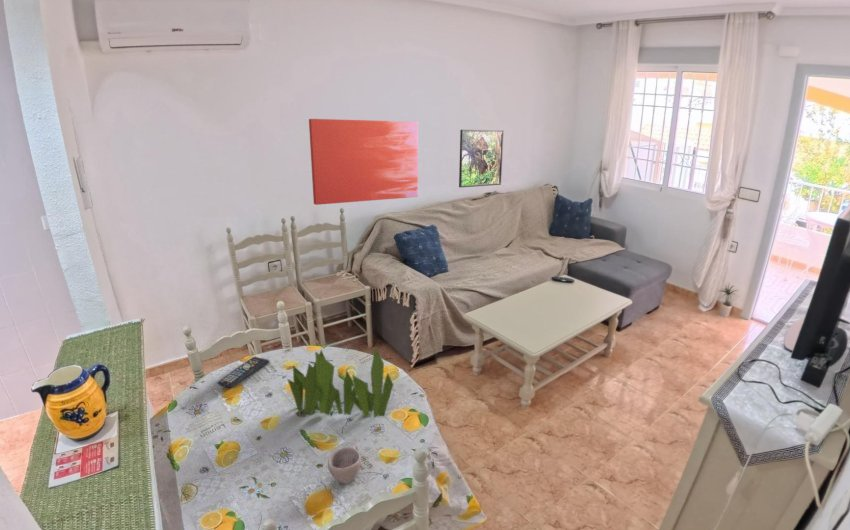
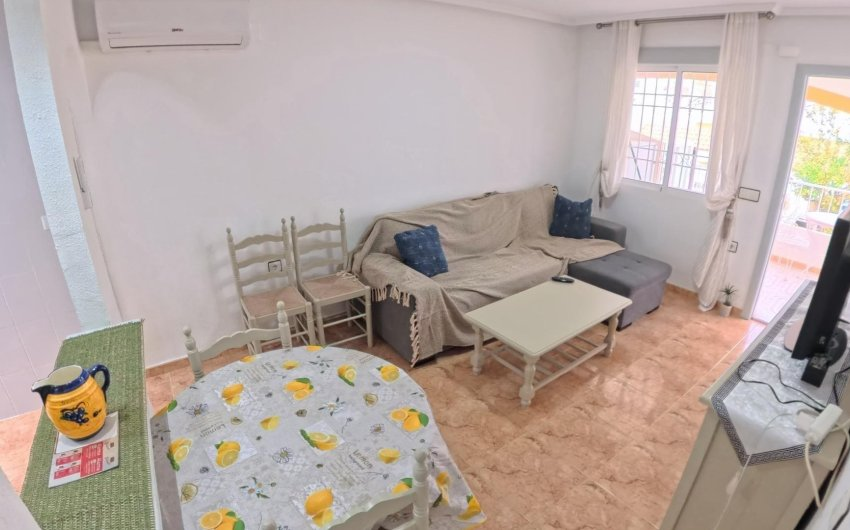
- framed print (481, 158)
- plant (345, 377)
- wall art (367, 161)
- cup (346, 464)
- remote control (244, 371)
